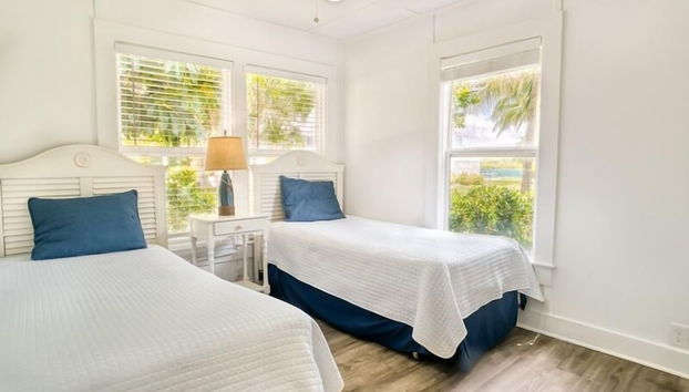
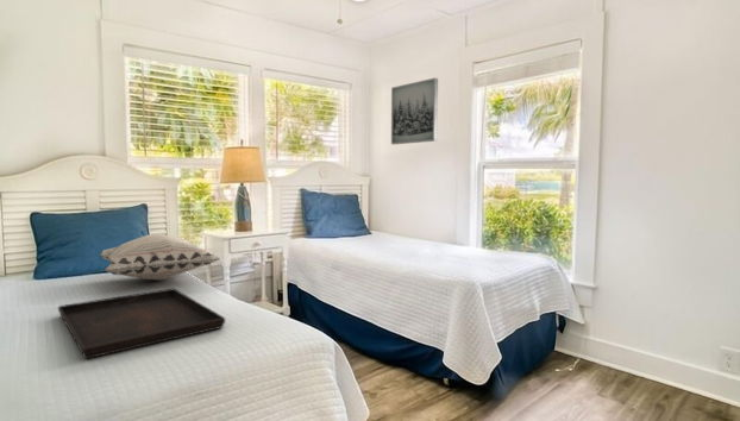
+ decorative pillow (157, 256)
+ serving tray (138, 316)
+ wall art (413, 113)
